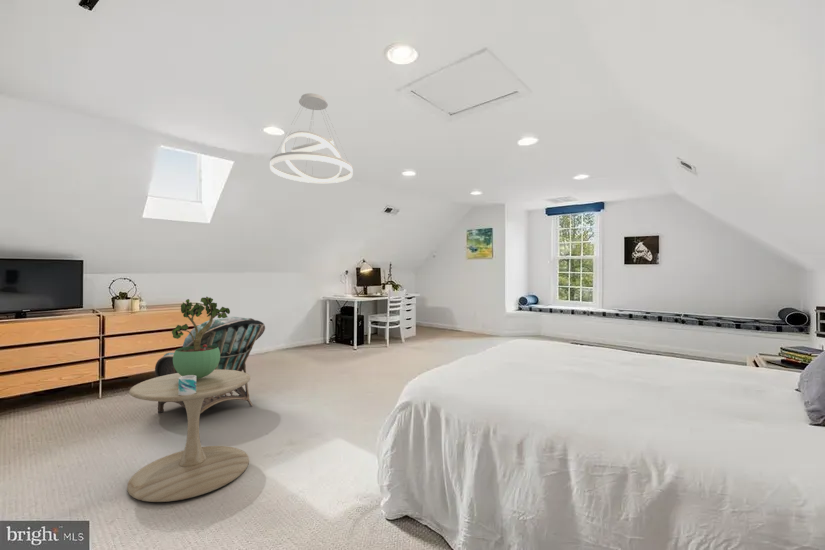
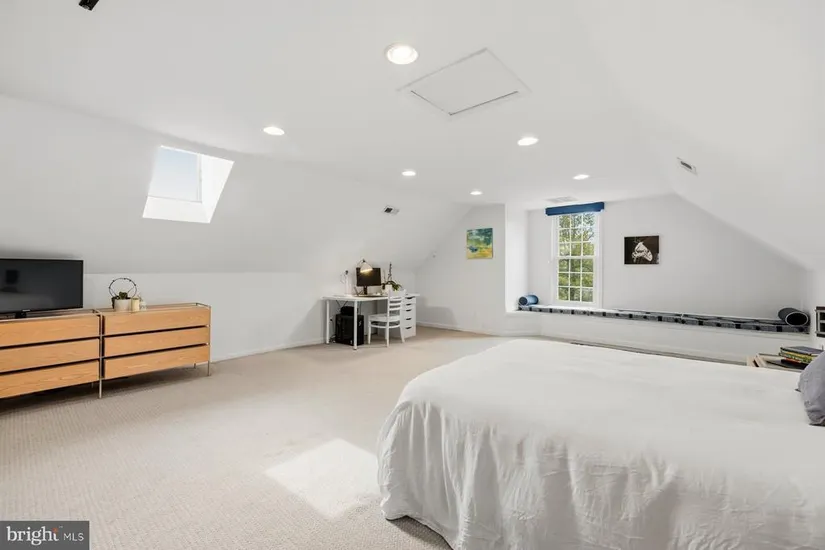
- pendant light (312, 138)
- side table (193, 426)
- mug (186, 383)
- armchair (217, 365)
- potted plant (200, 335)
